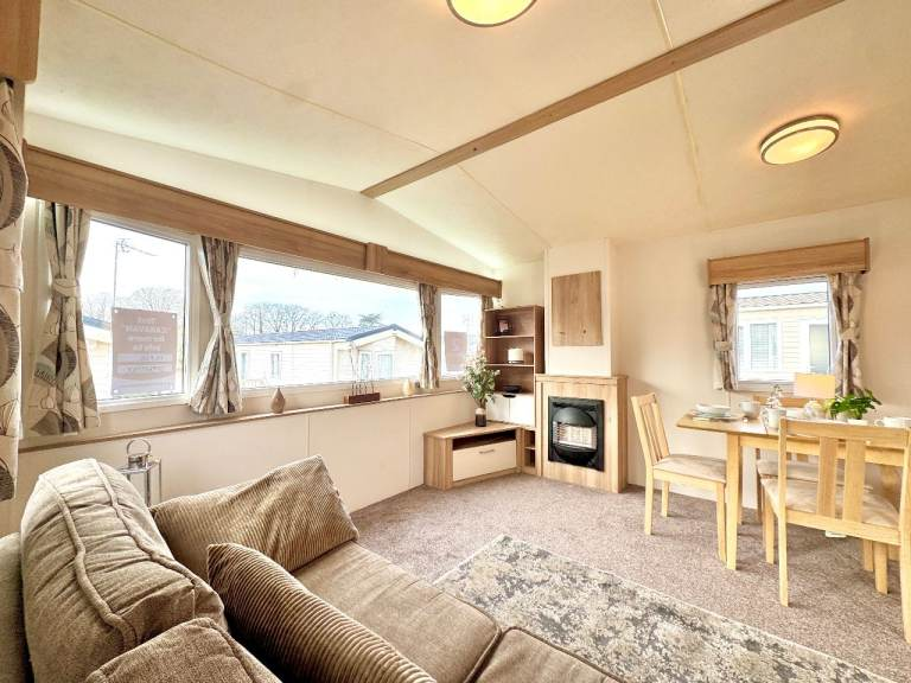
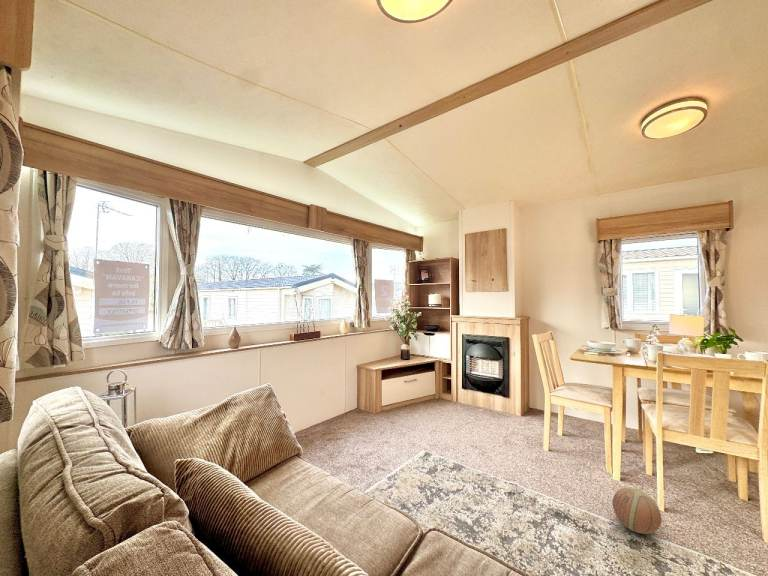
+ ball (636, 509)
